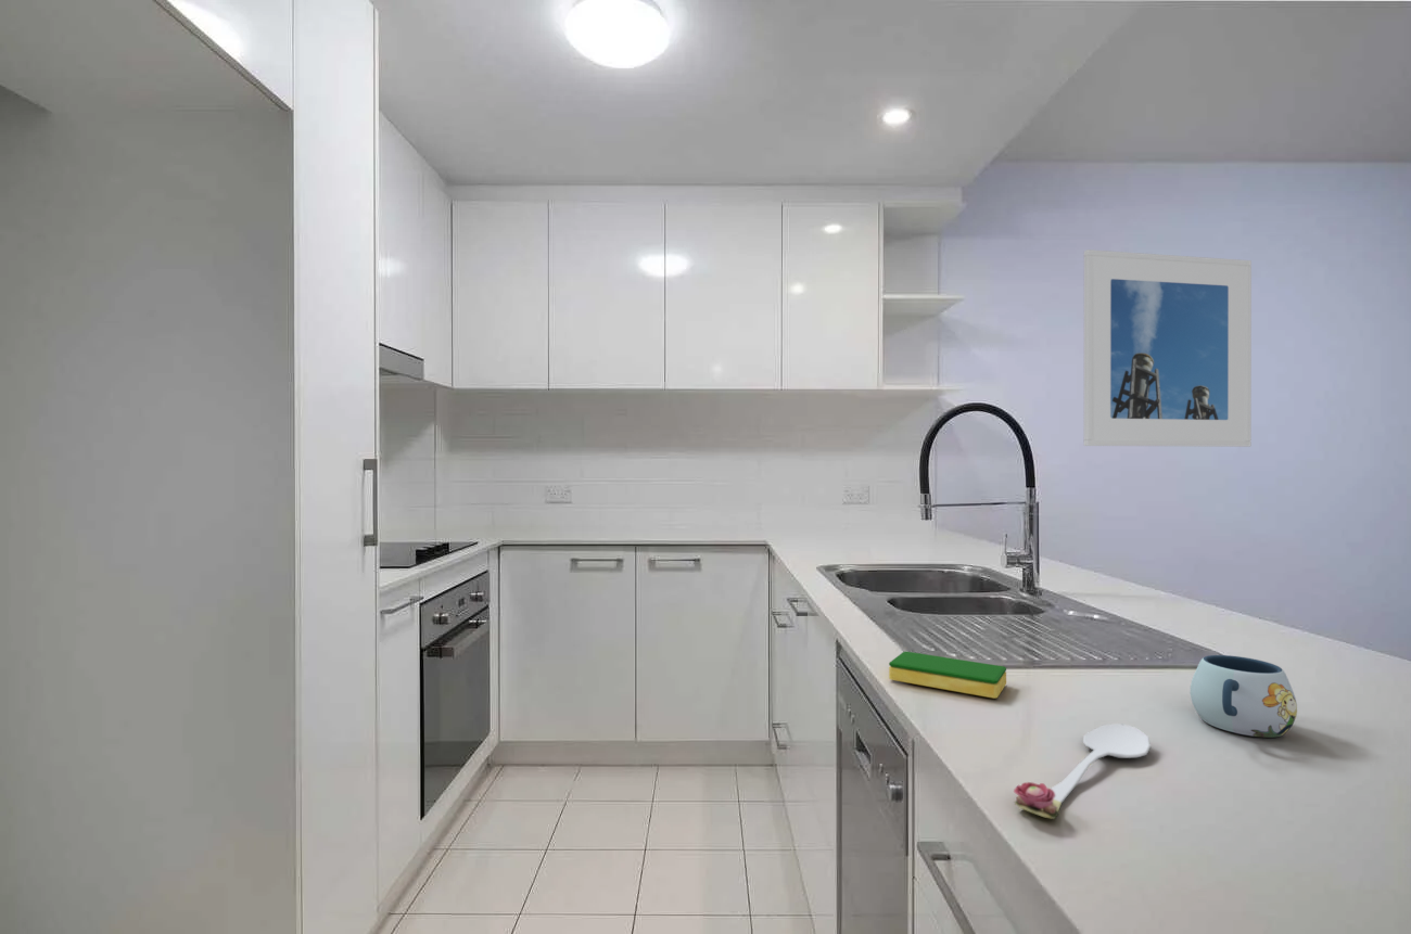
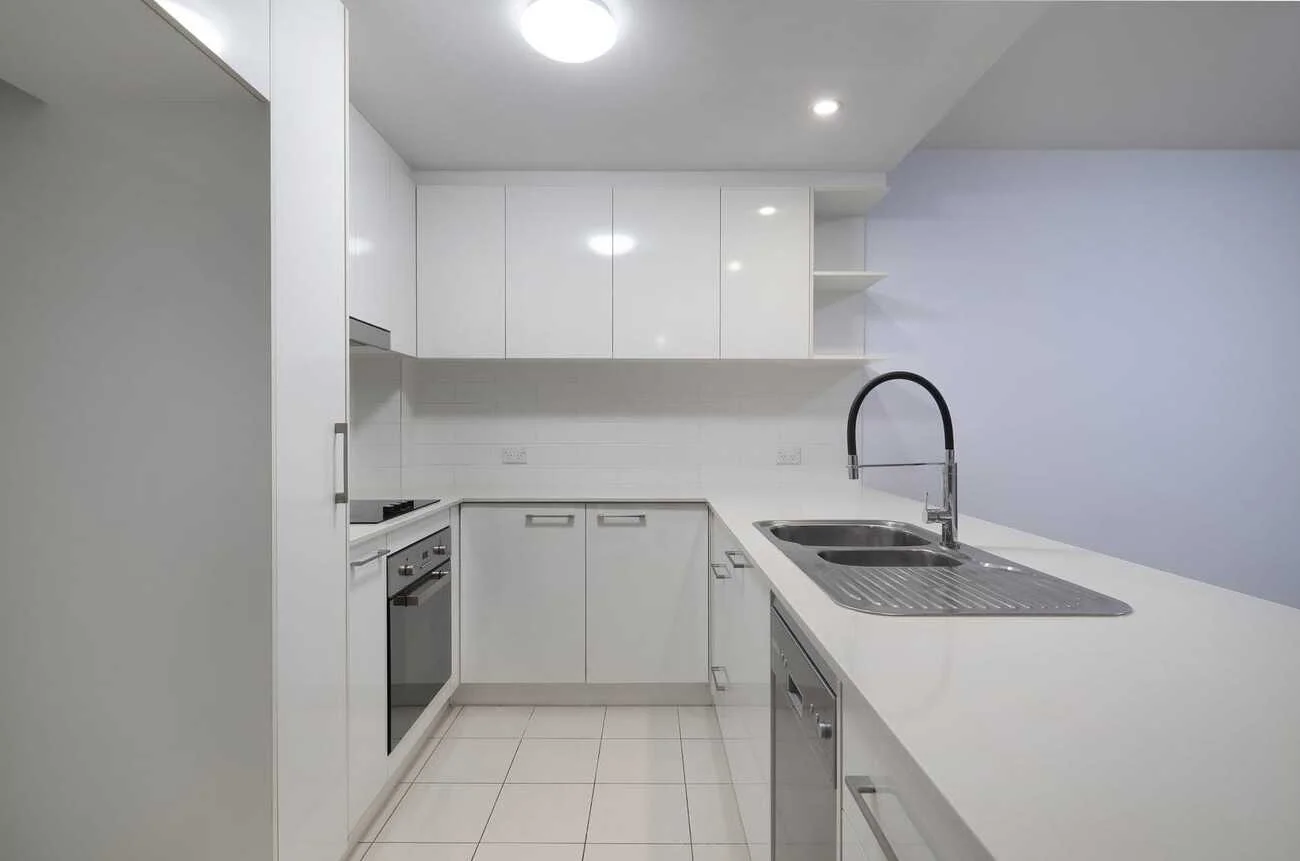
- mug (1238, 696)
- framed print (1169, 350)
- dish sponge (946, 673)
- spoon (1084, 762)
